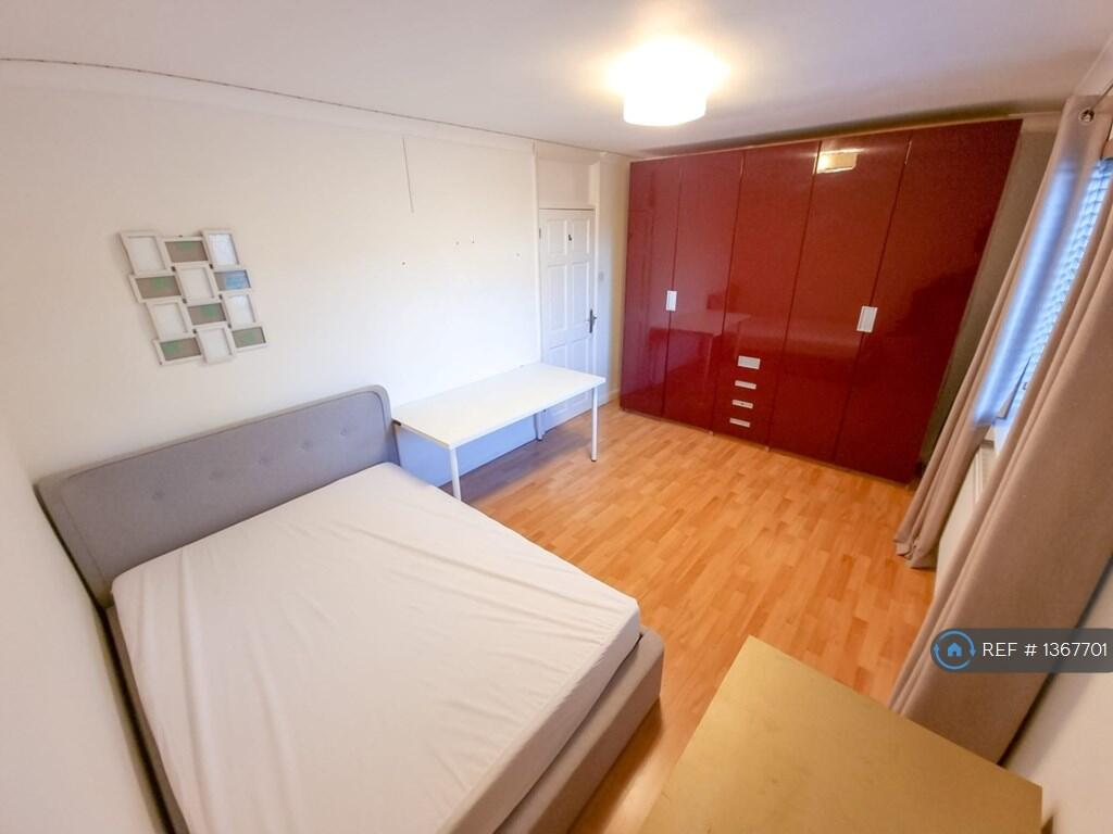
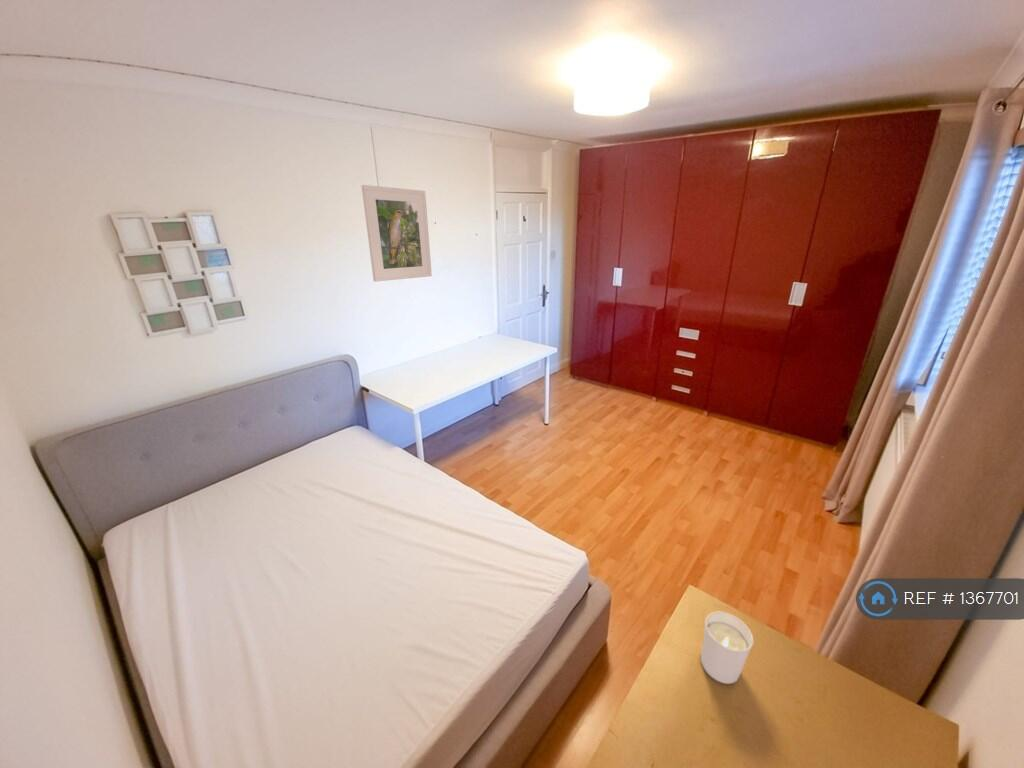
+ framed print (400, 235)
+ candle holder (724, 648)
